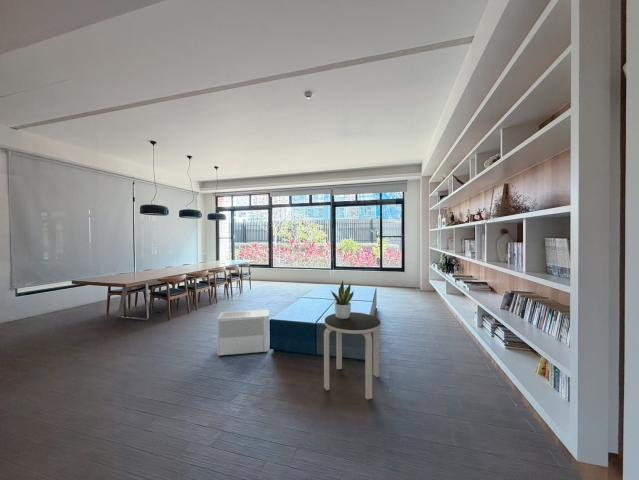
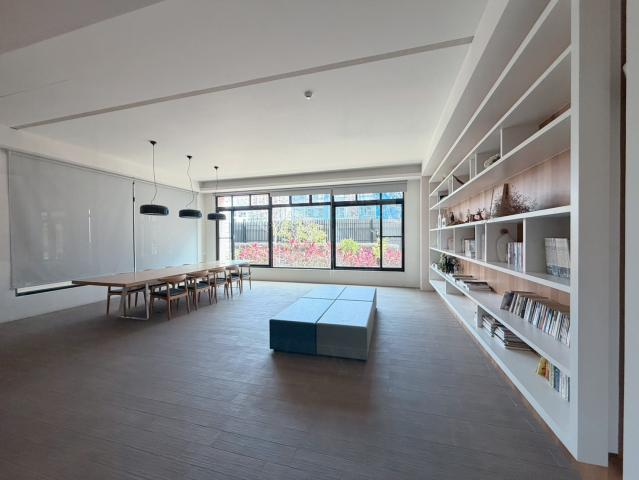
- air purifier (244, 332)
- potted plant (342, 298)
- side table (341, 351)
